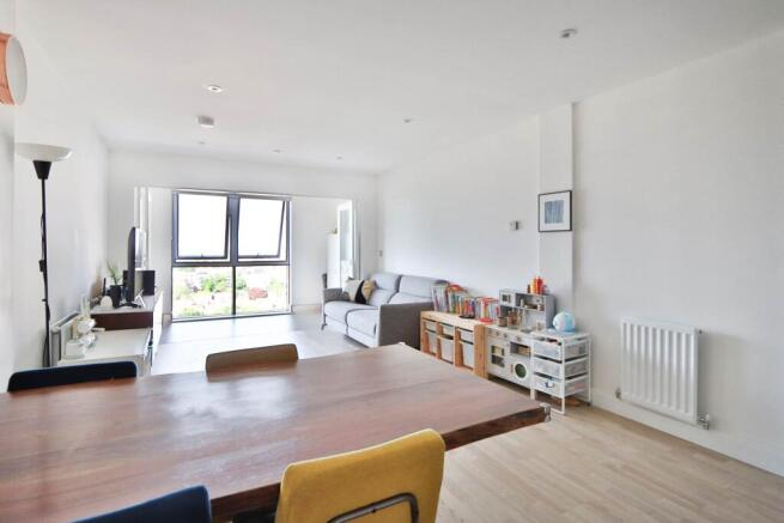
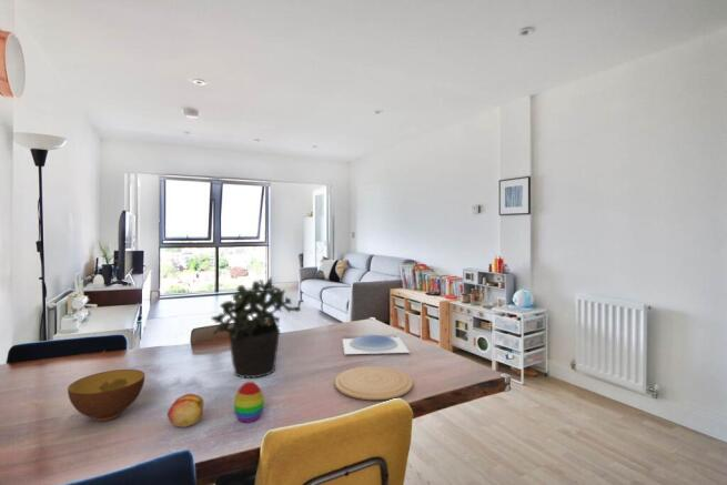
+ decorative egg (249, 400)
+ fruit (186, 408)
+ potted plant (259, 324)
+ bowl (108, 397)
+ plate (373, 341)
+ plate (373, 381)
